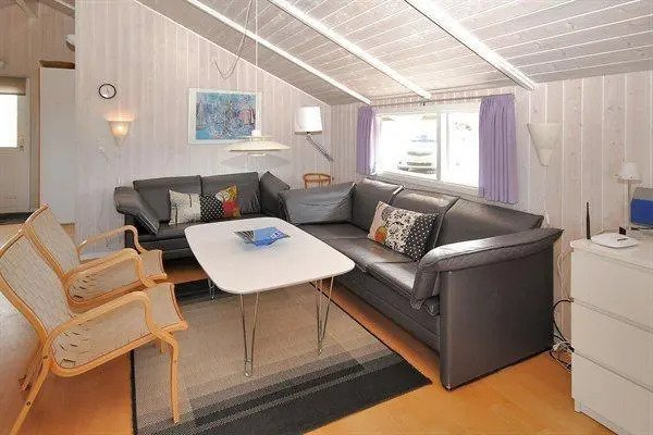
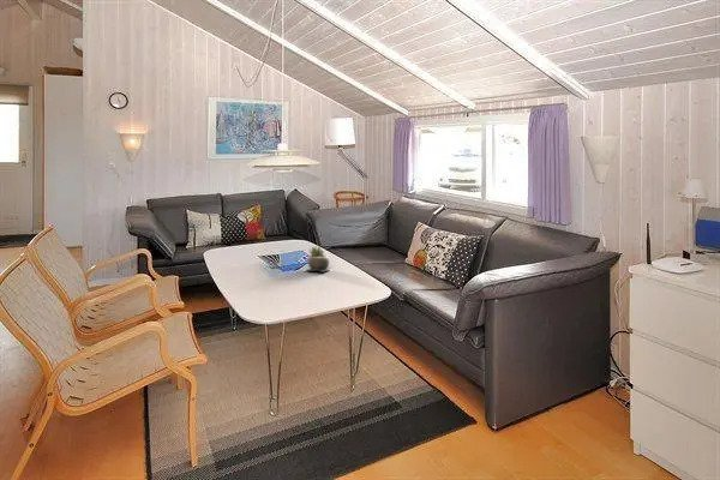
+ succulent plant (318, 257)
